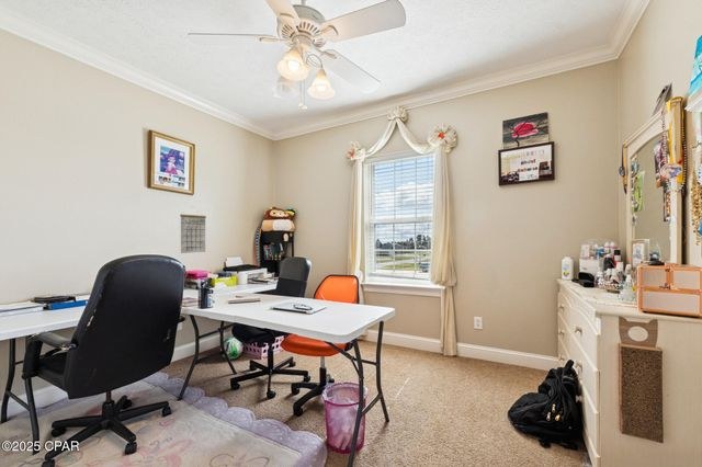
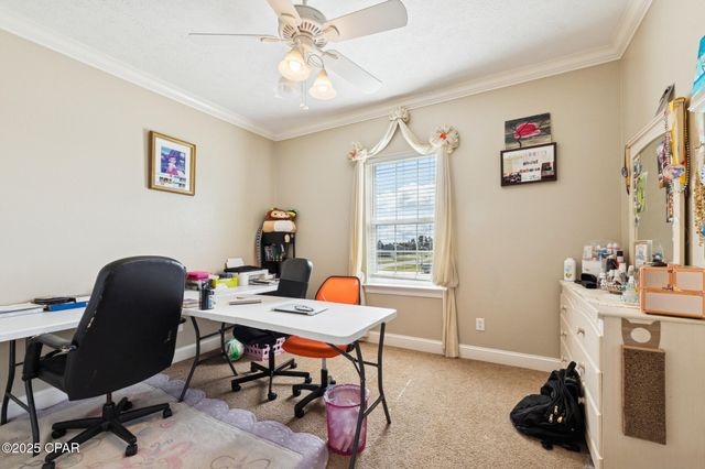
- calendar (193, 229)
